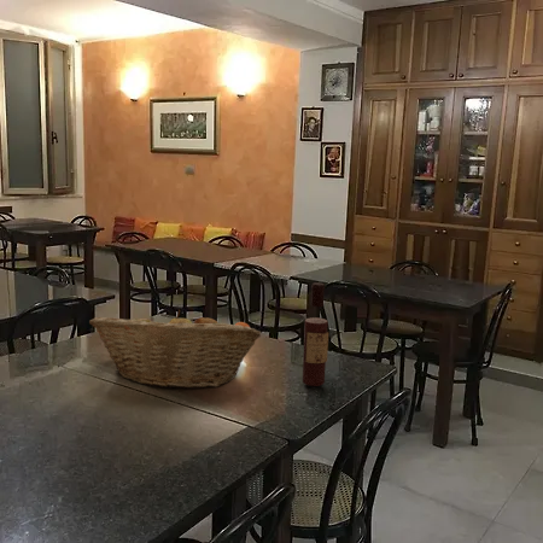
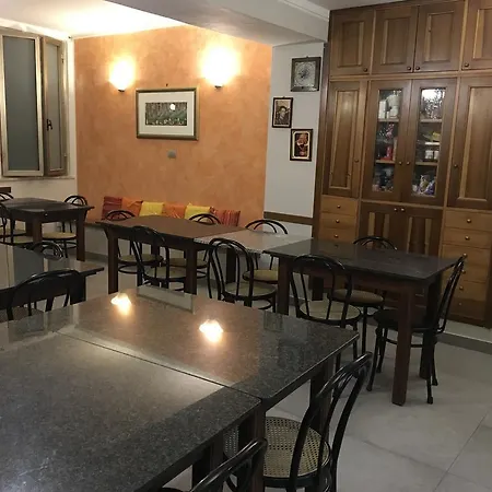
- fruit basket (175, 340)
- wine bottle (315, 334)
